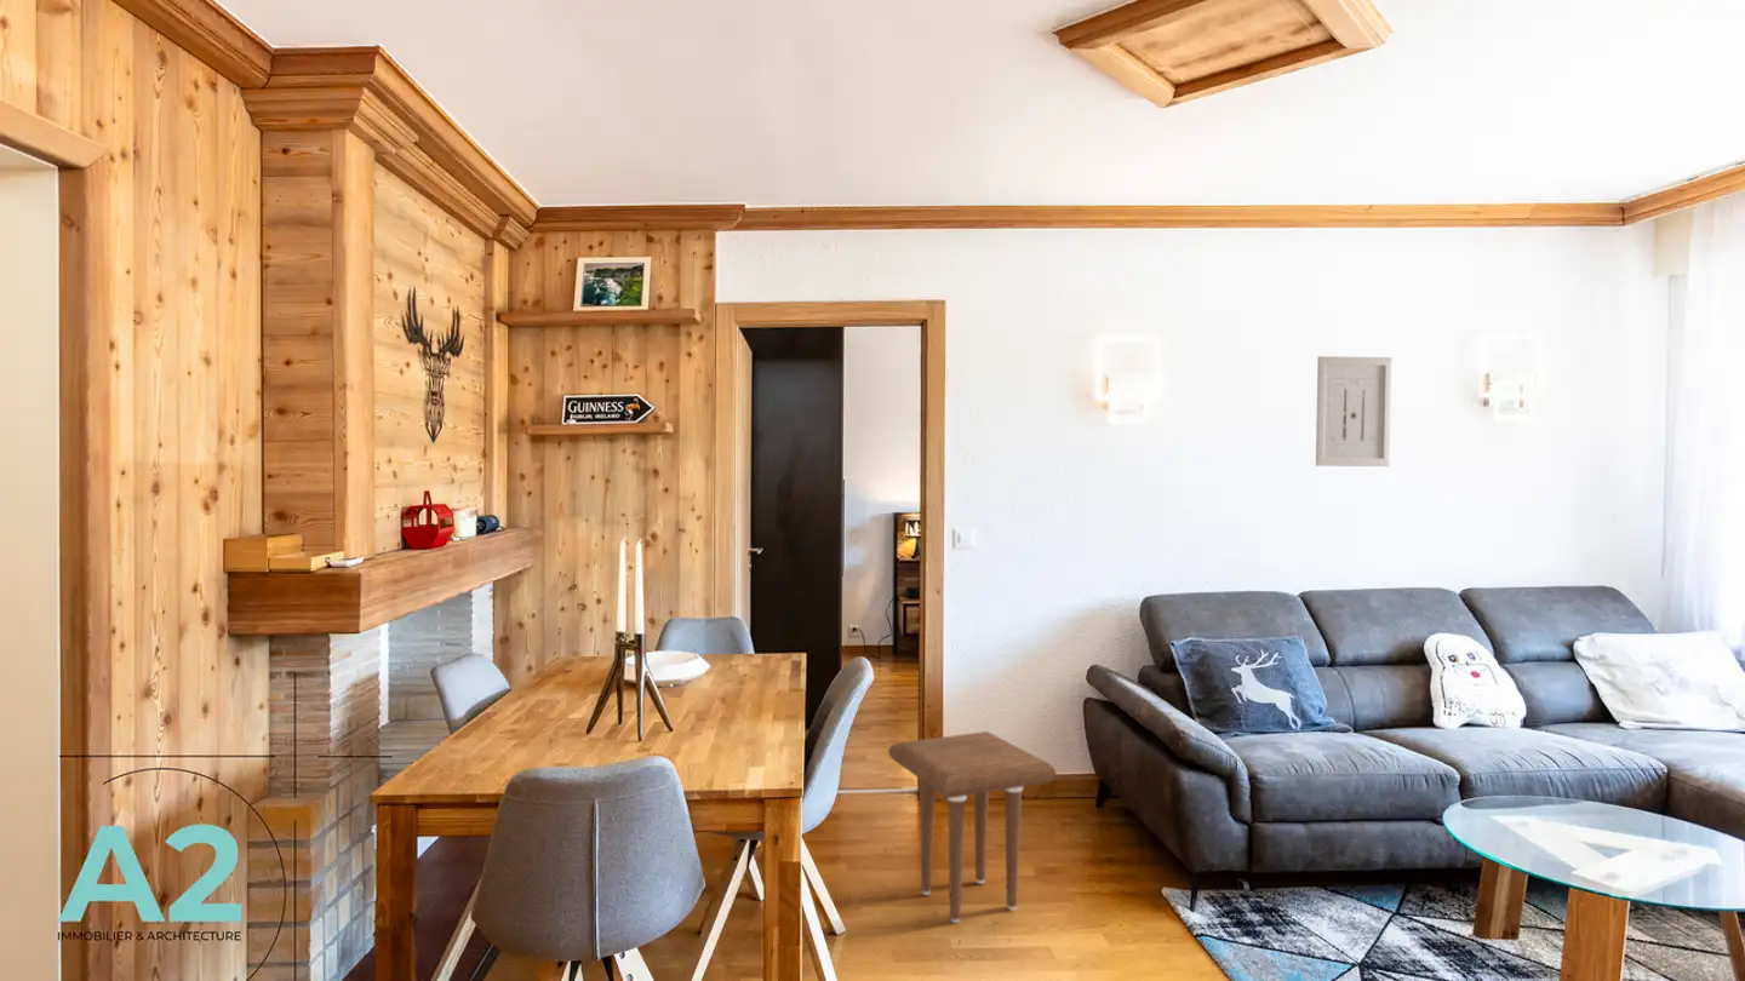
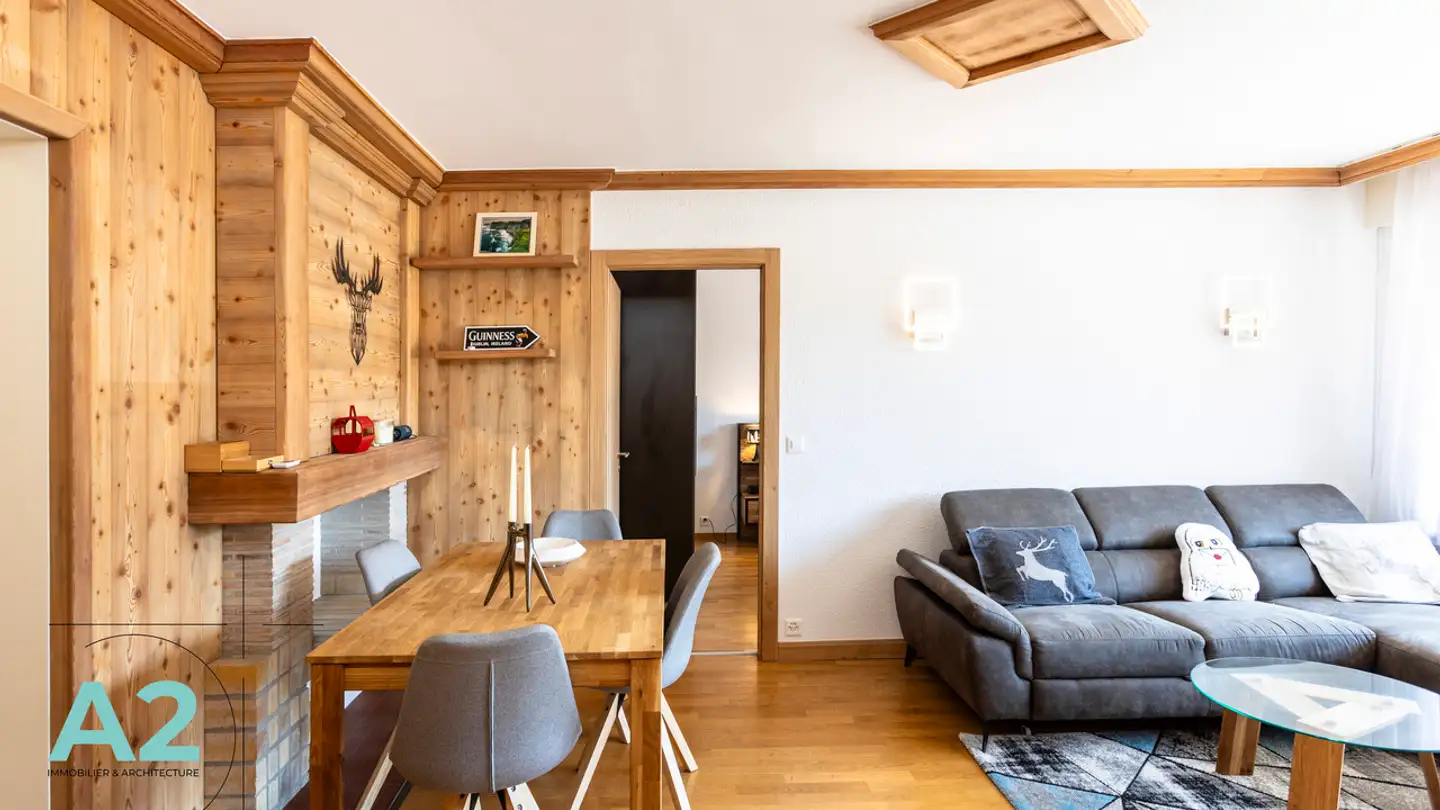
- wall art (1354, 411)
- side table (963, 825)
